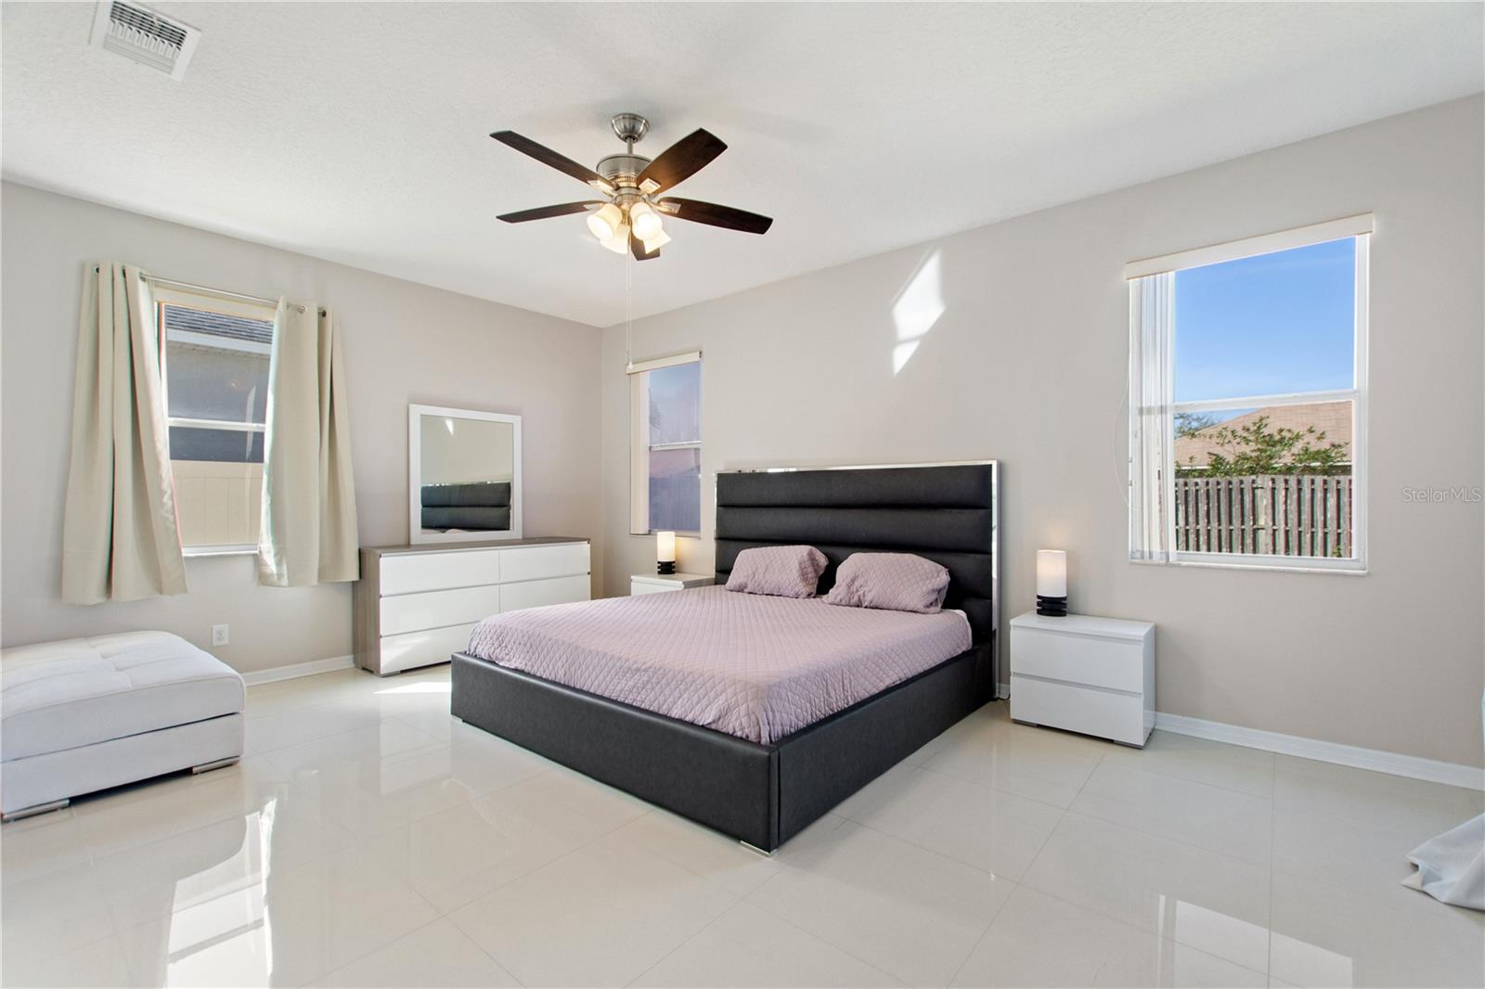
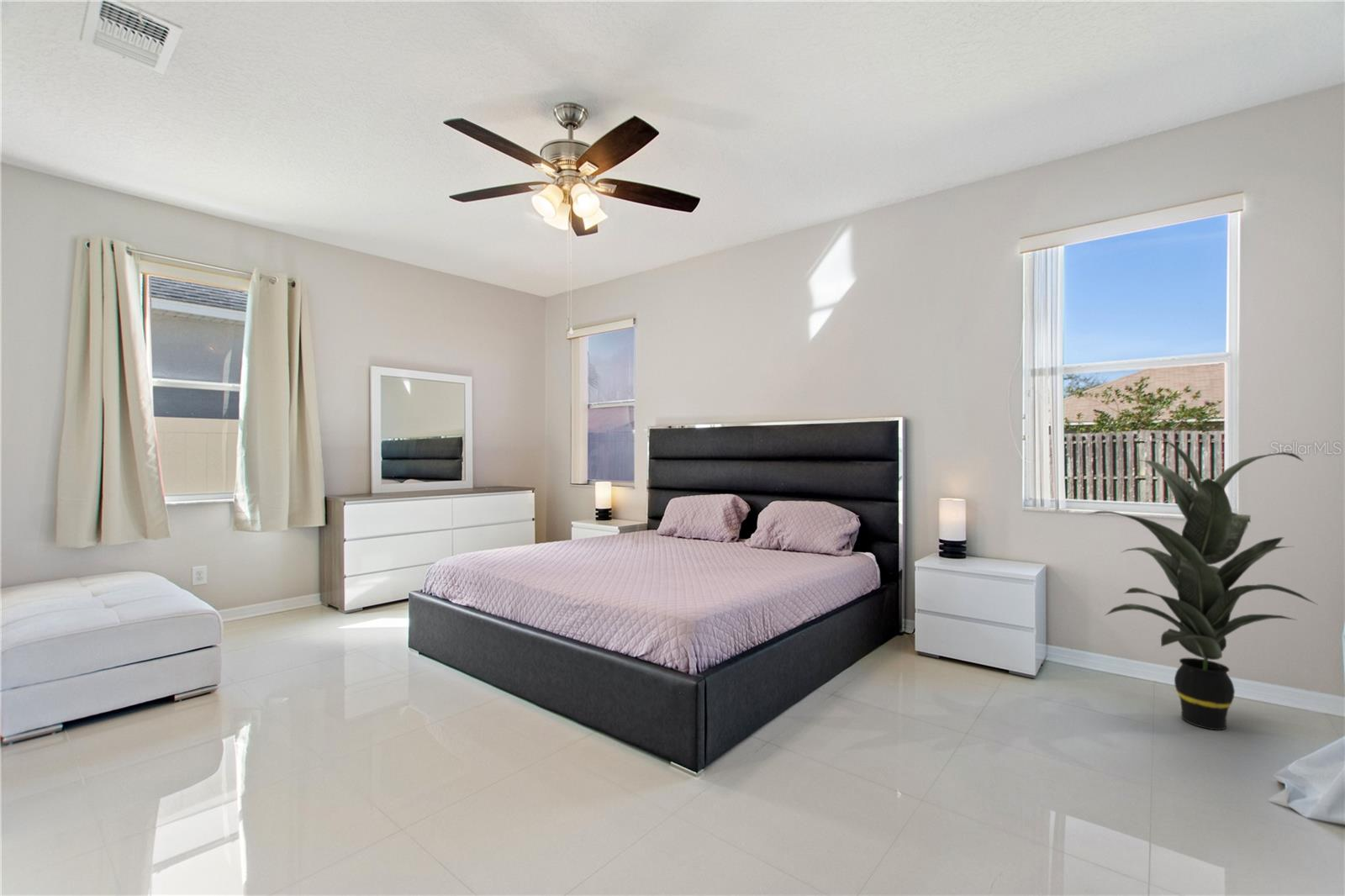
+ indoor plant (1191, 577)
